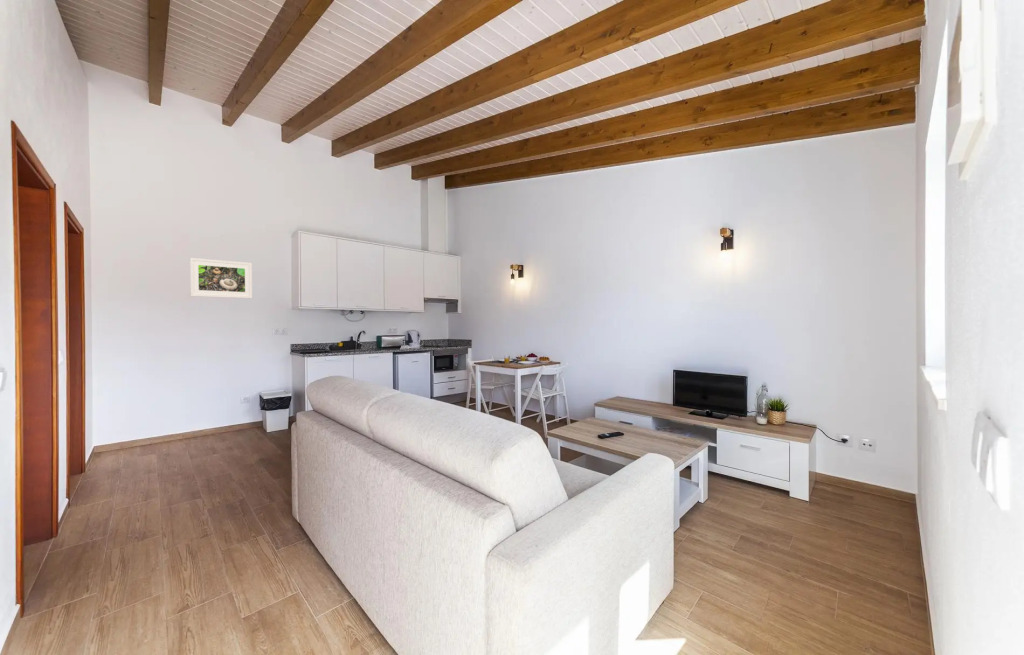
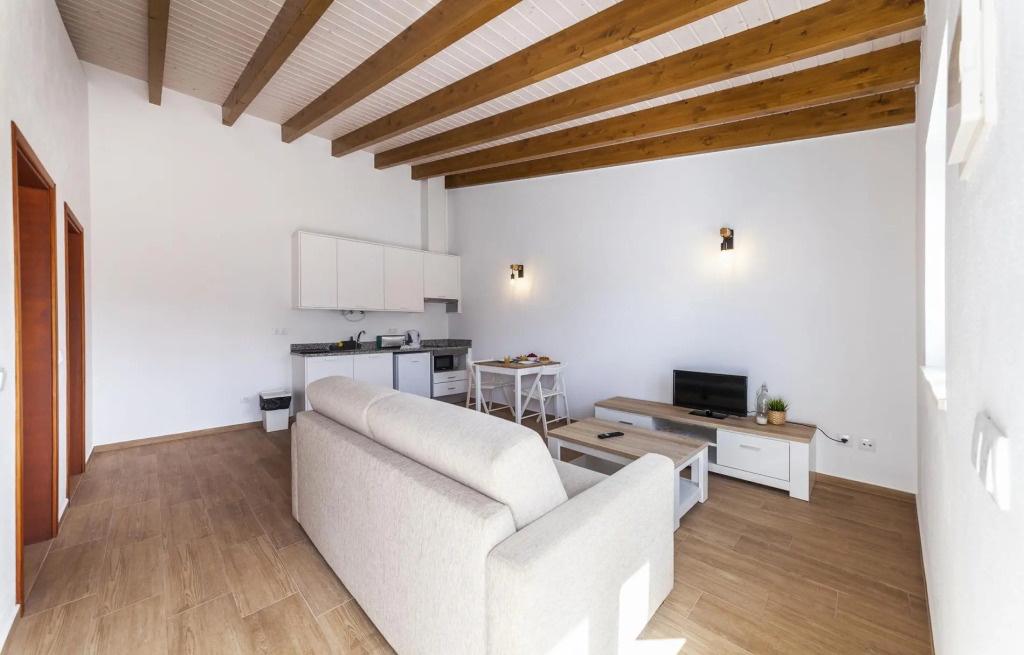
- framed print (222, 279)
